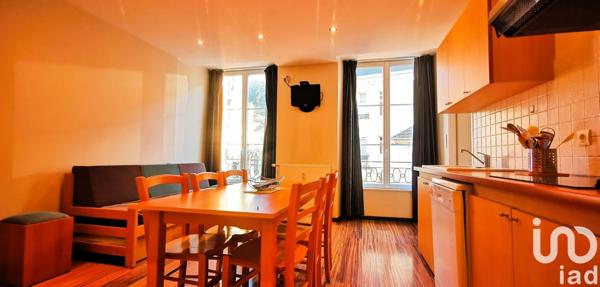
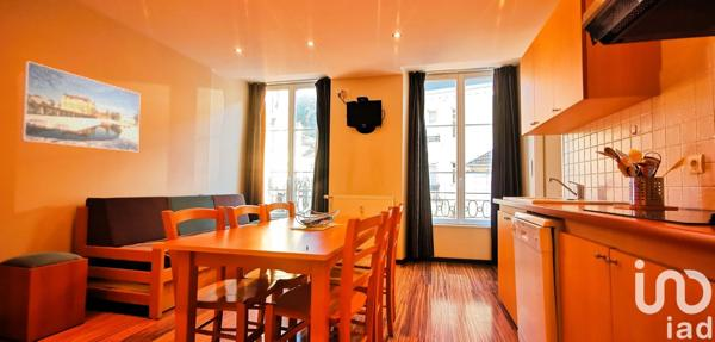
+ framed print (89, 113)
